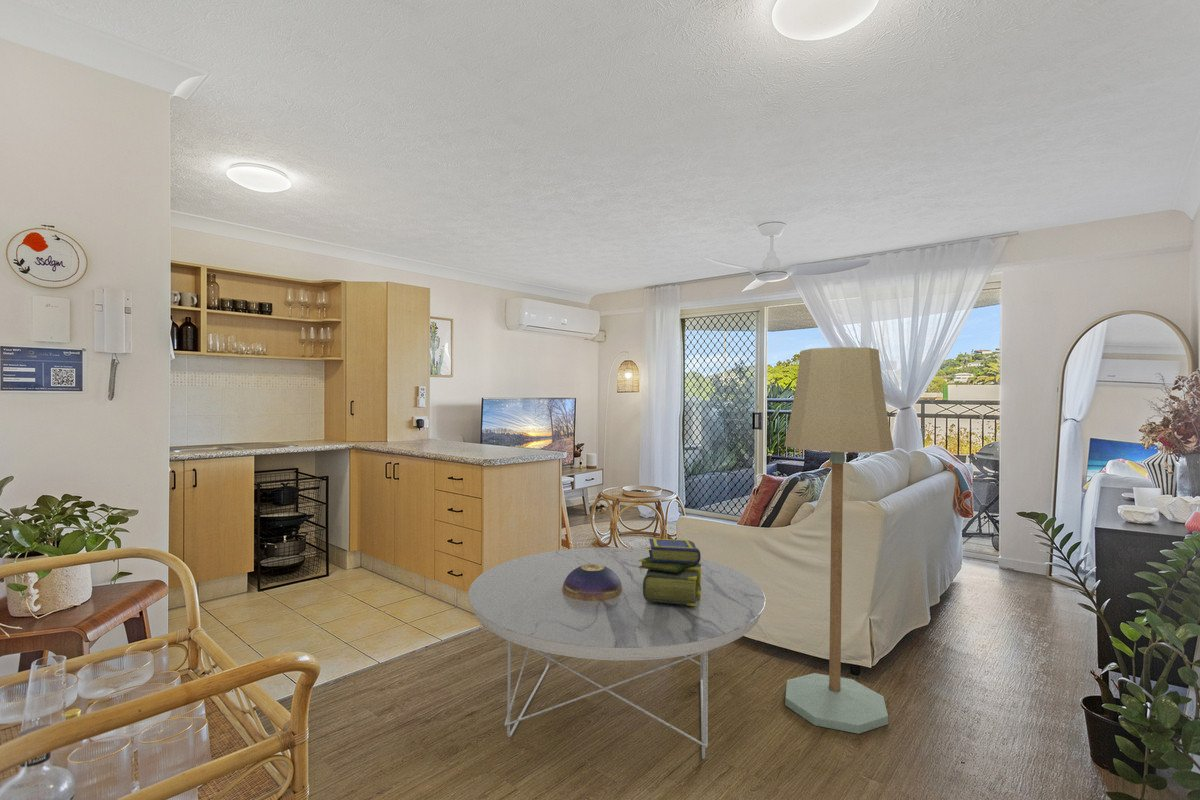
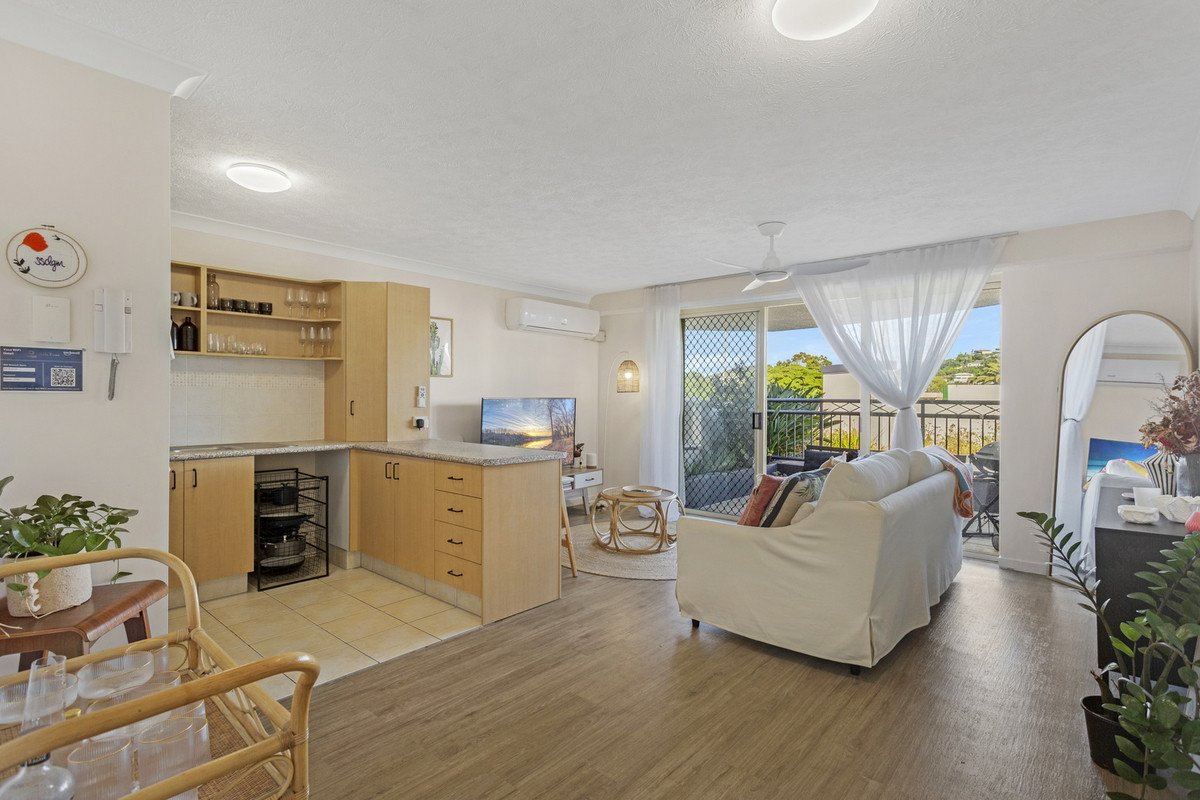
- floor lamp (836, 527)
- coffee table (615, 645)
- decorative bowl (592, 577)
- stack of books (671, 567)
